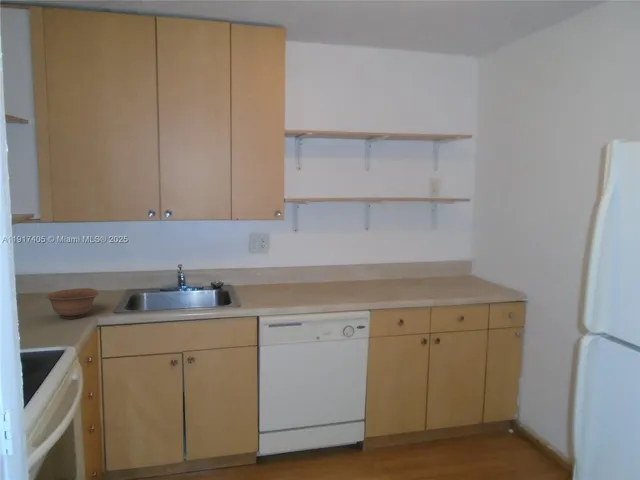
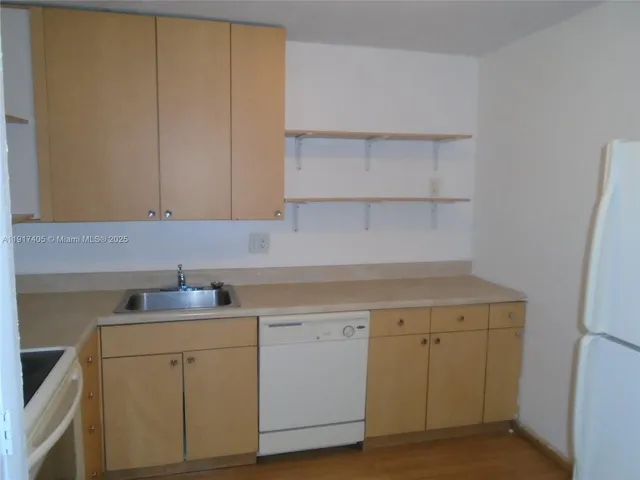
- bowl (73, 304)
